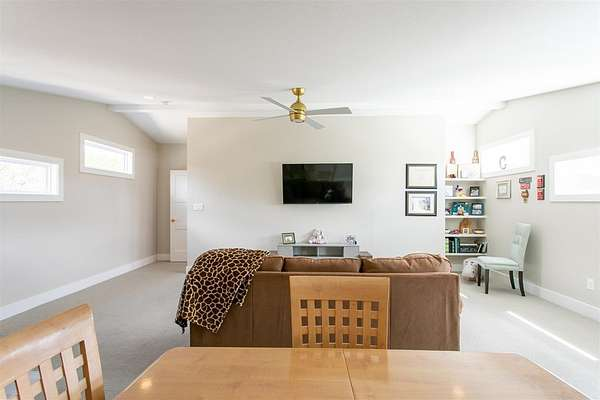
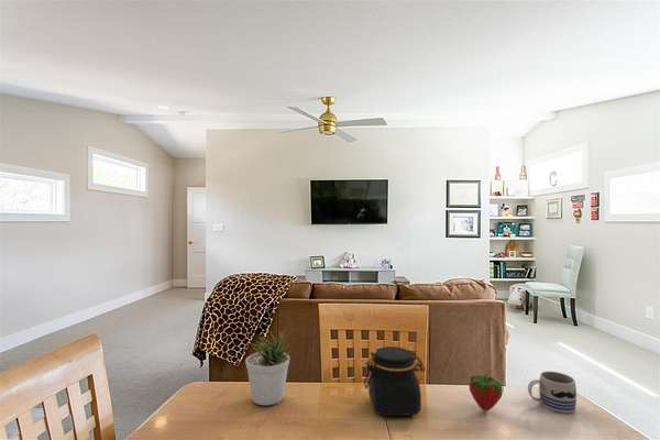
+ jar (394, 380)
+ potted plant (268, 364)
+ fruit (485, 392)
+ mug (551, 391)
